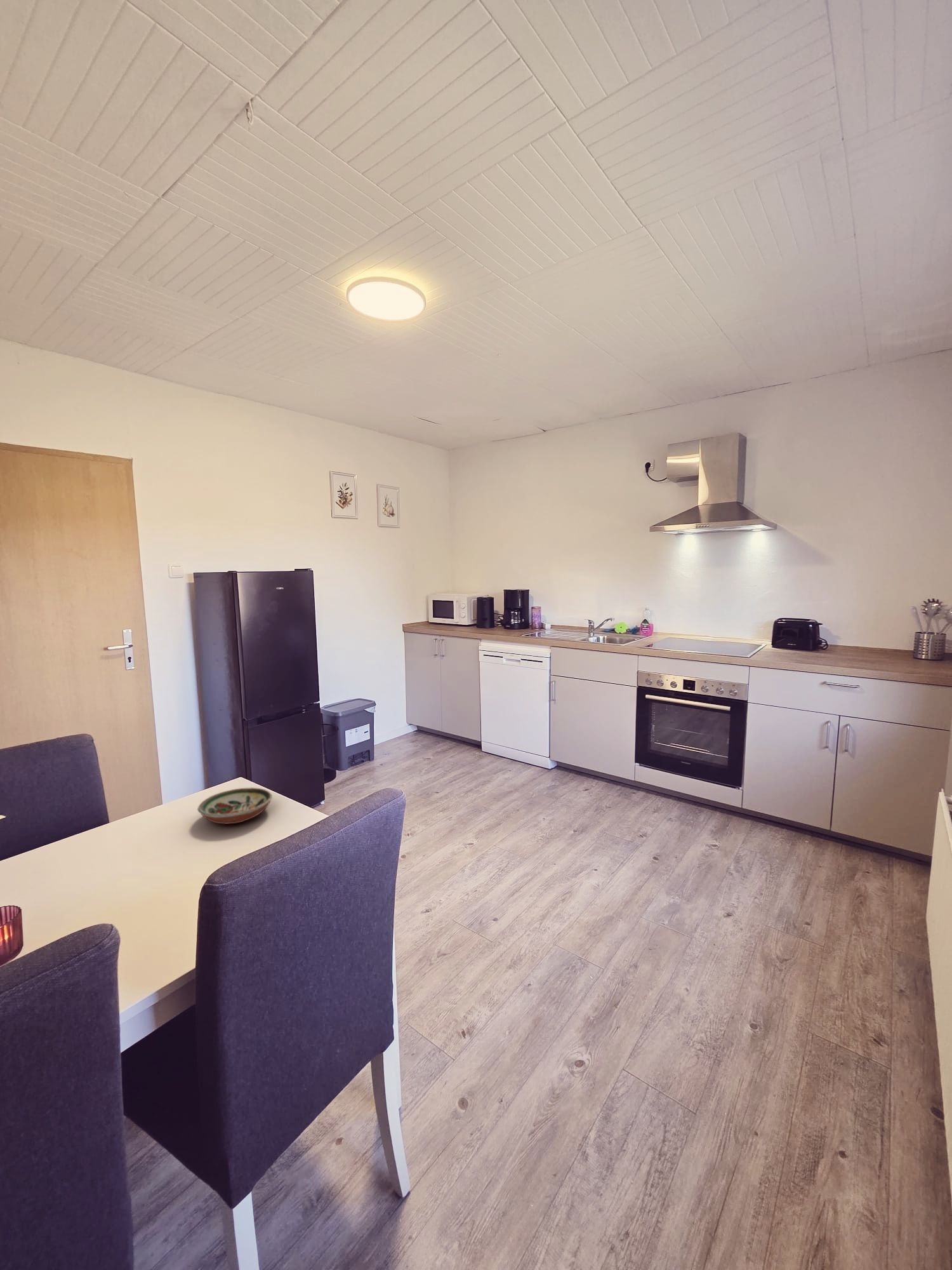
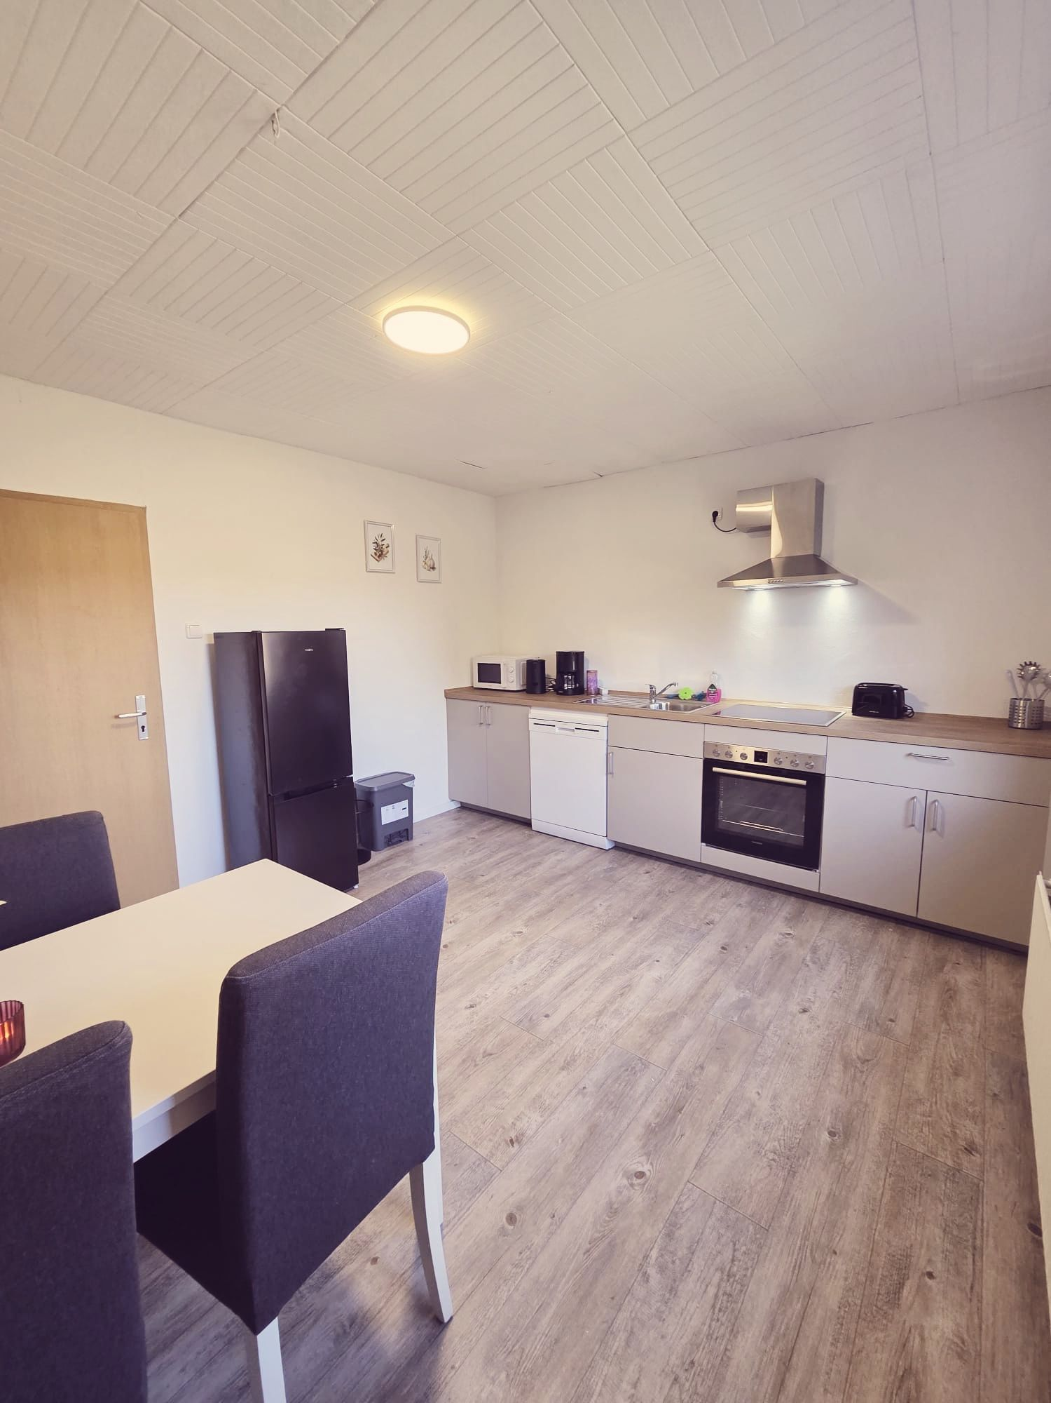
- decorative bowl (236, 808)
